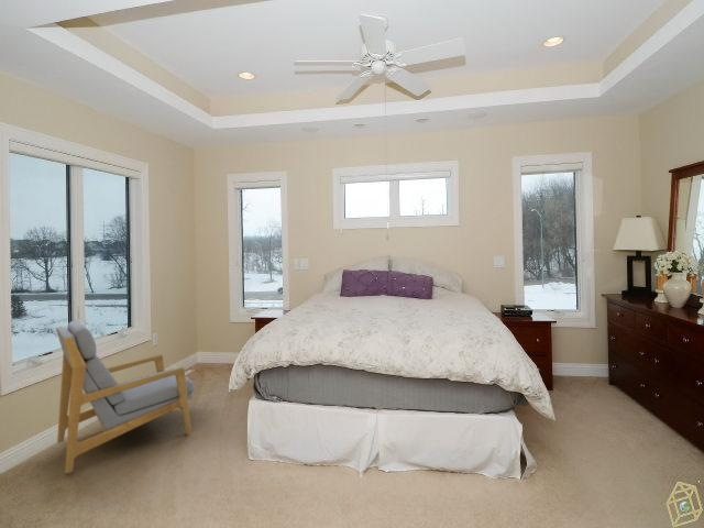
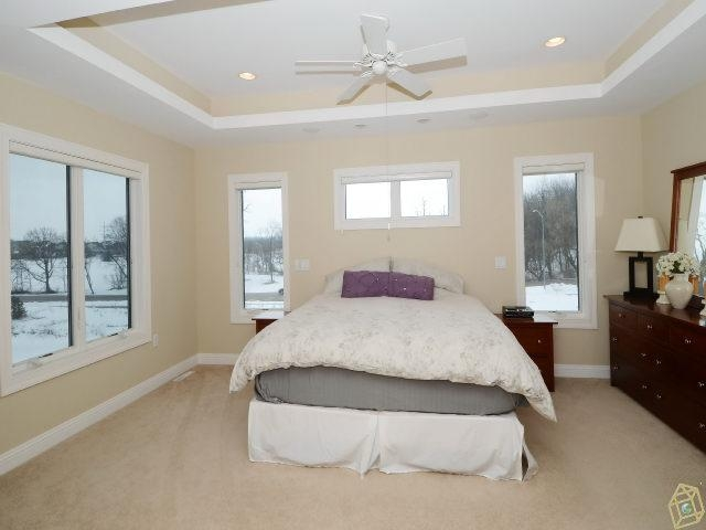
- armchair (125, 381)
